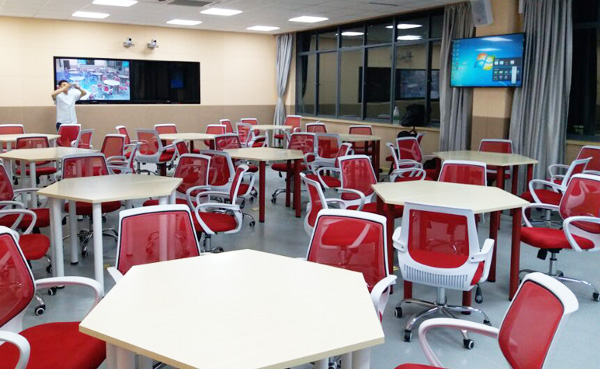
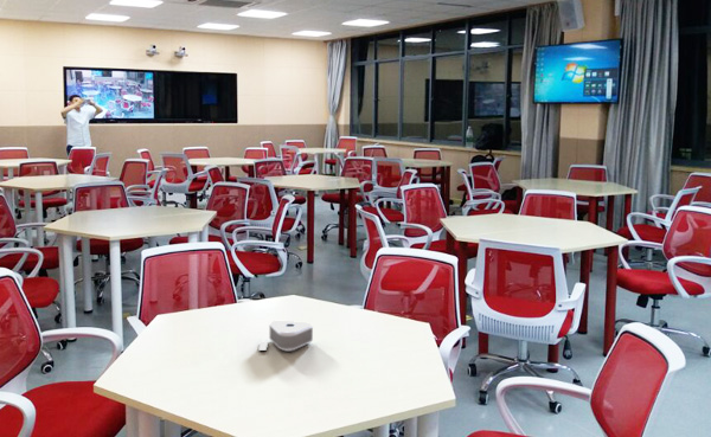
+ speaker (284, 335)
